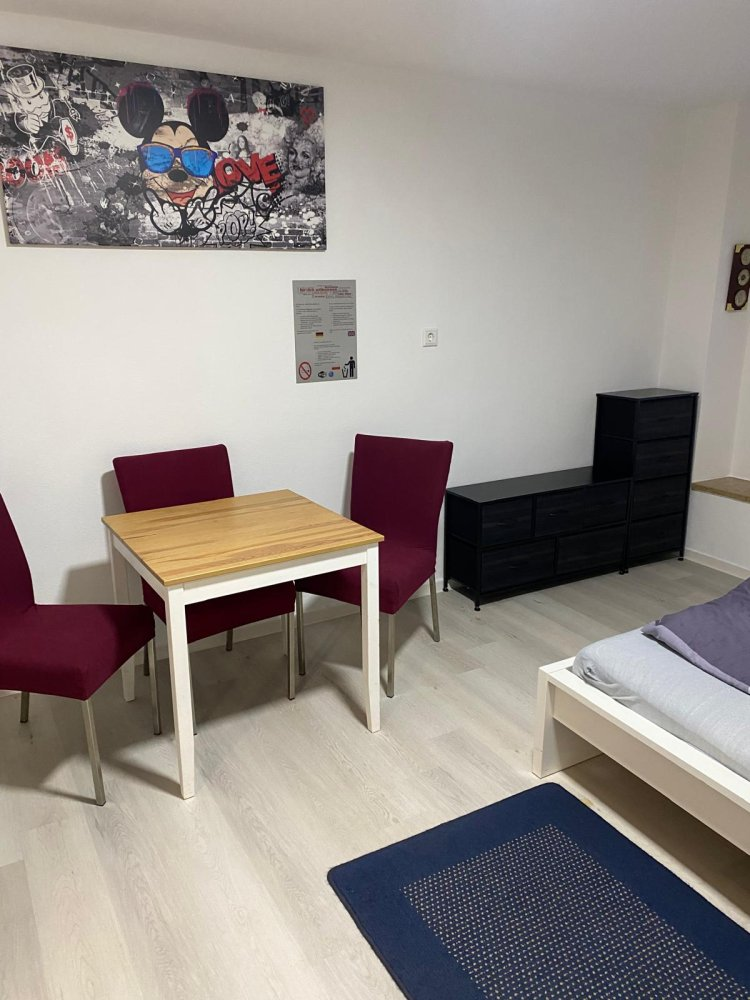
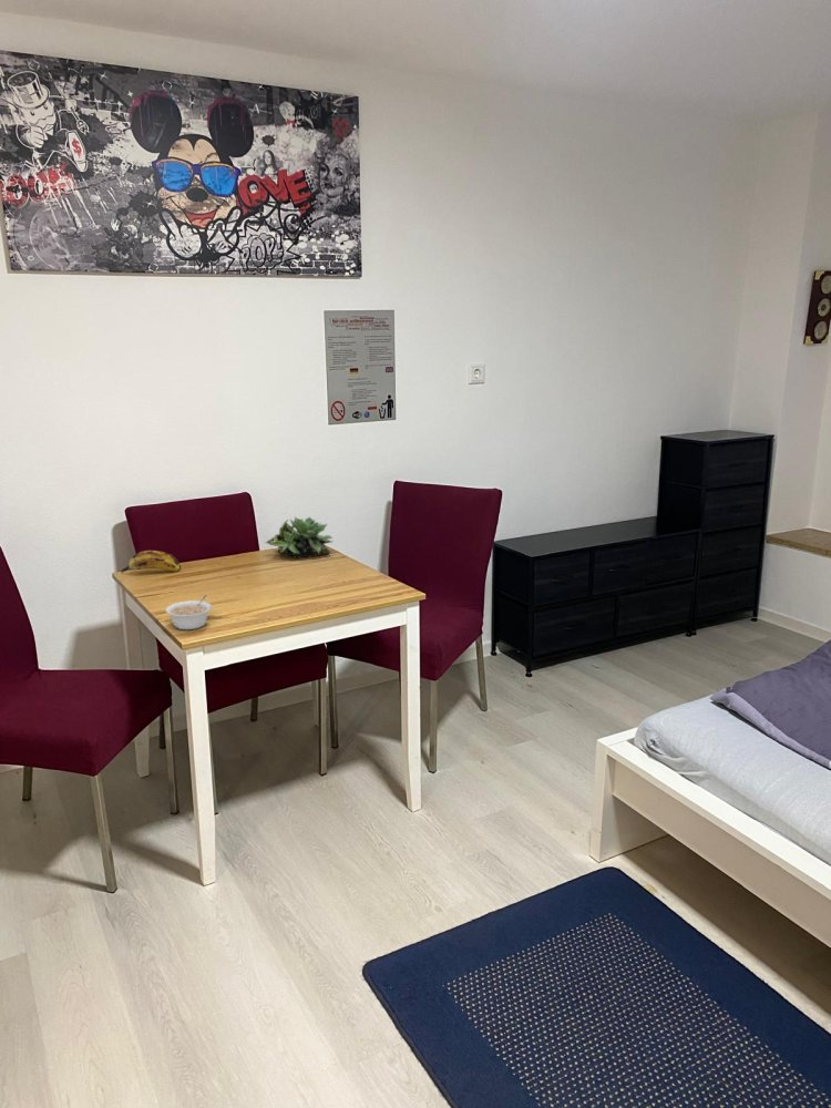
+ legume (188, 614)
+ banana (150, 562)
+ succulent plant (298, 534)
